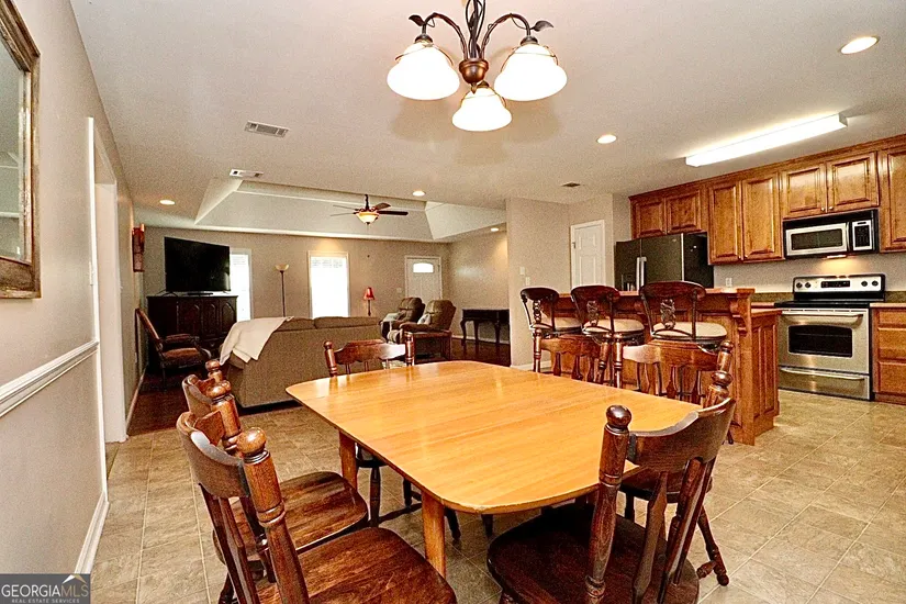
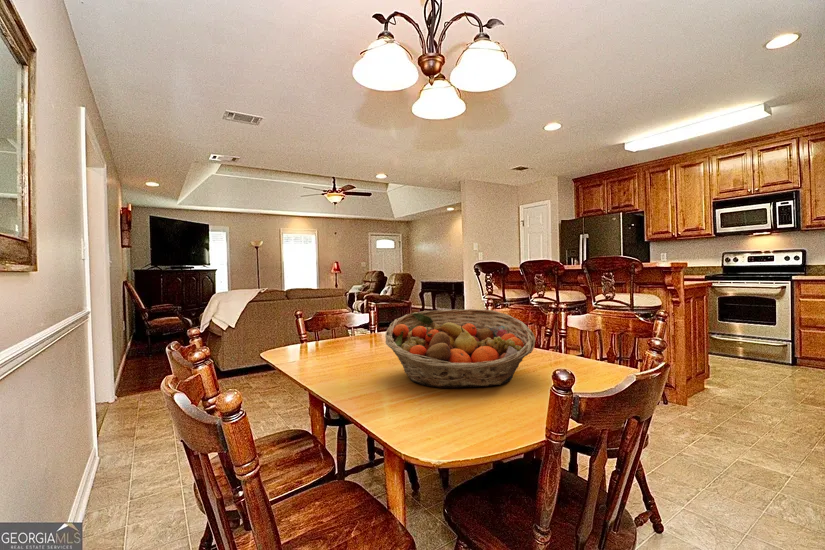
+ fruit basket (458, 344)
